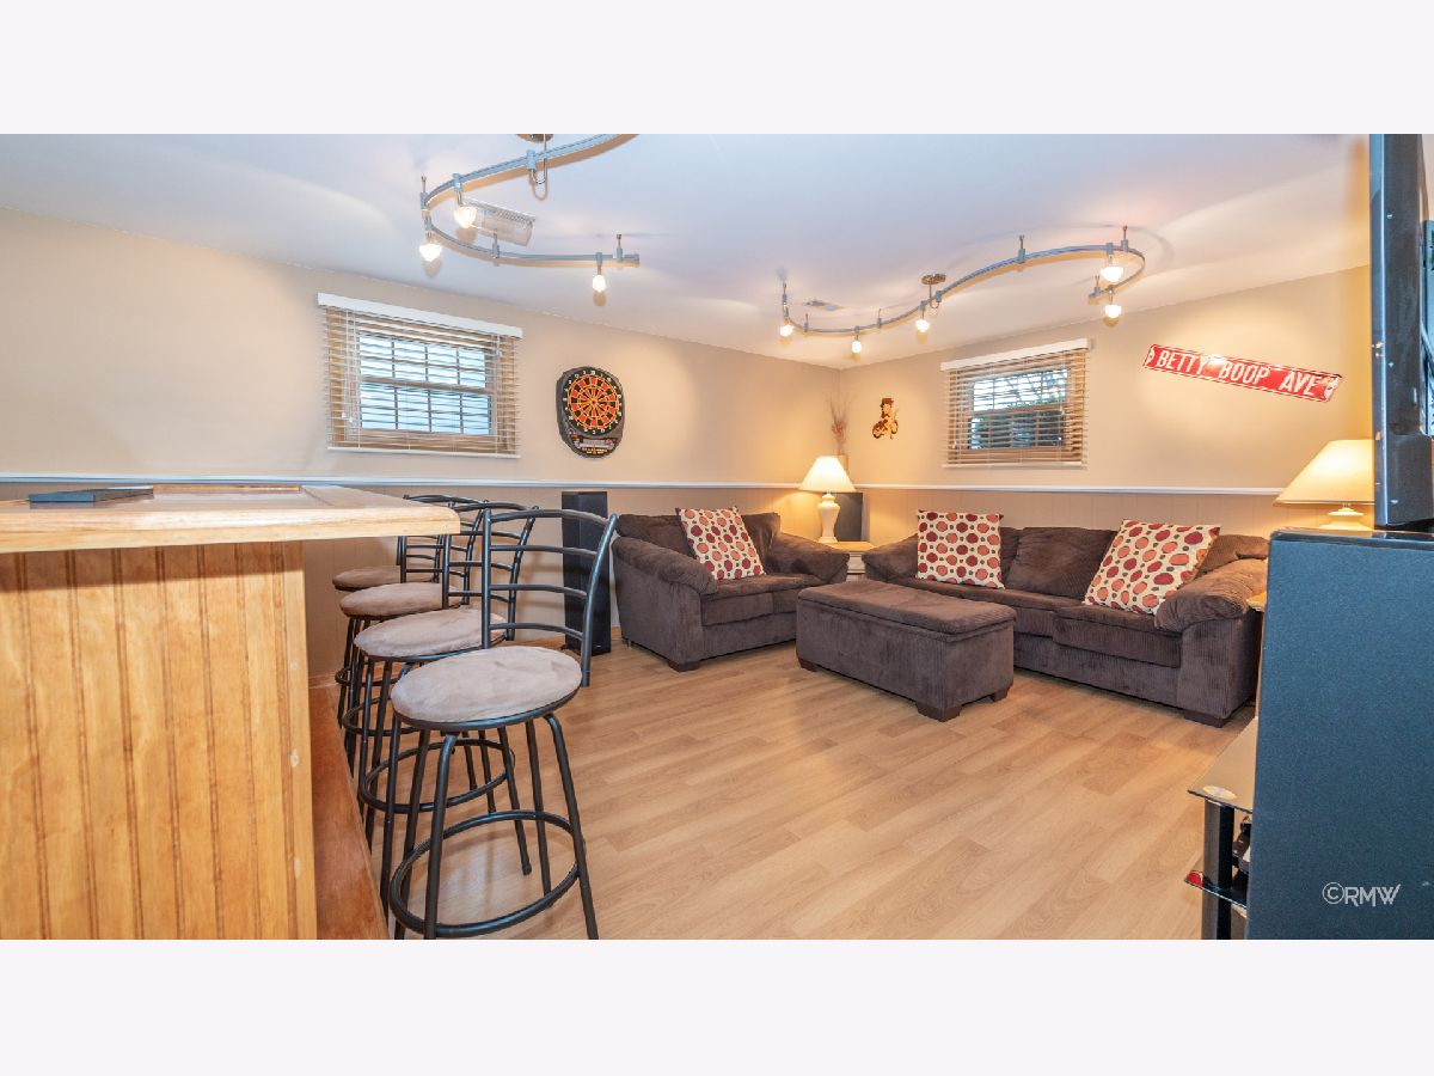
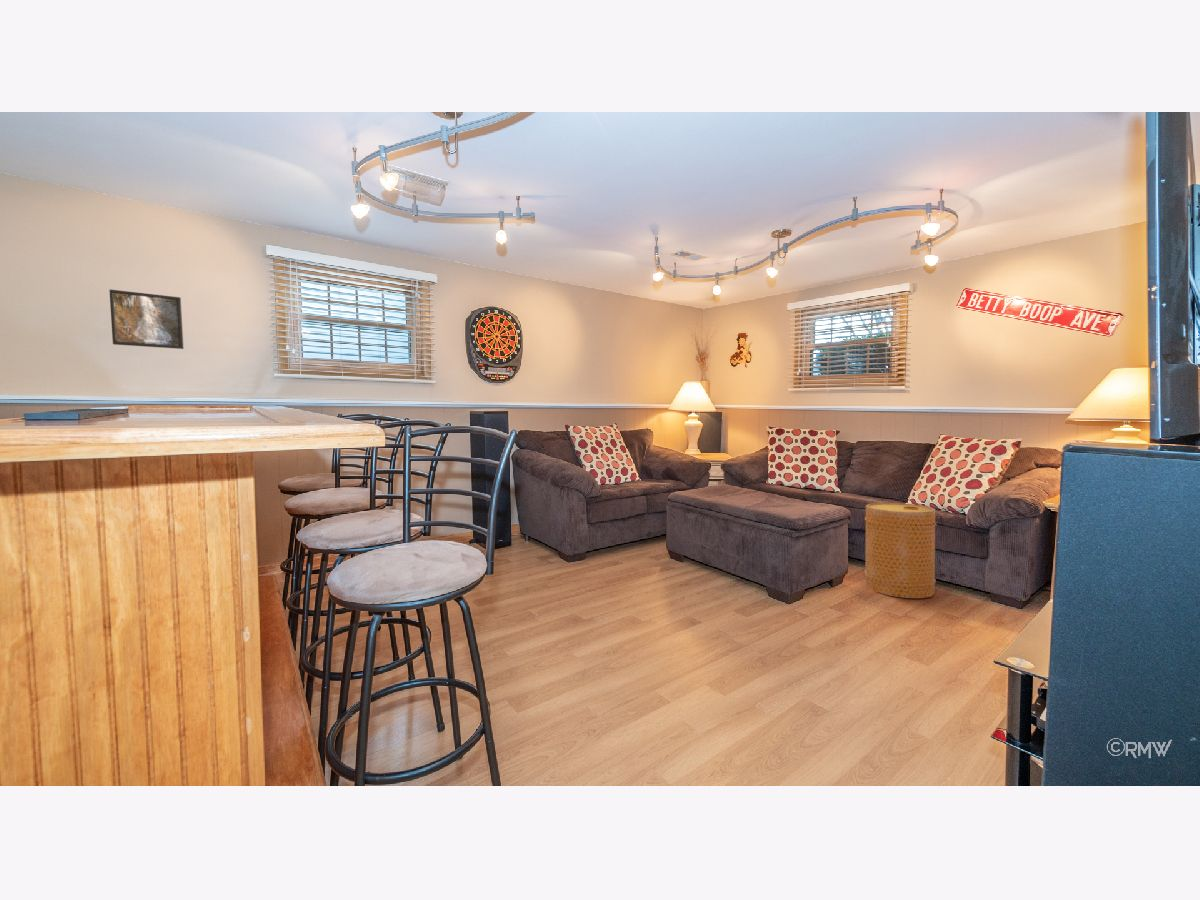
+ basket (899, 547)
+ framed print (147, 320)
